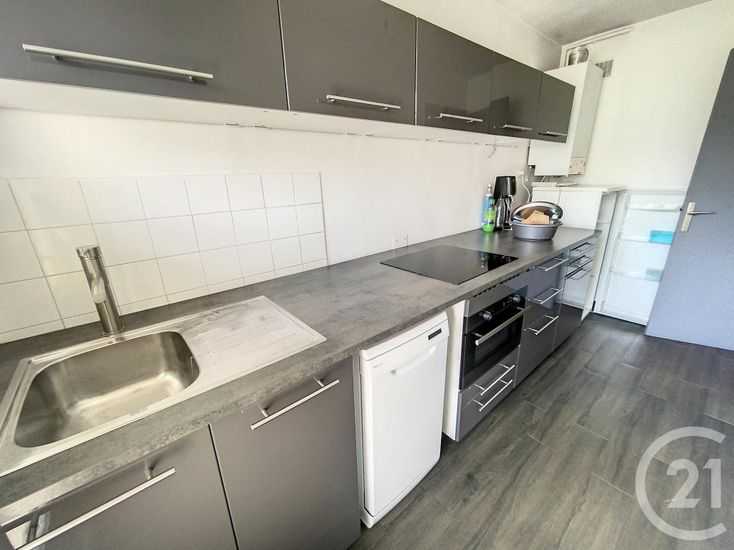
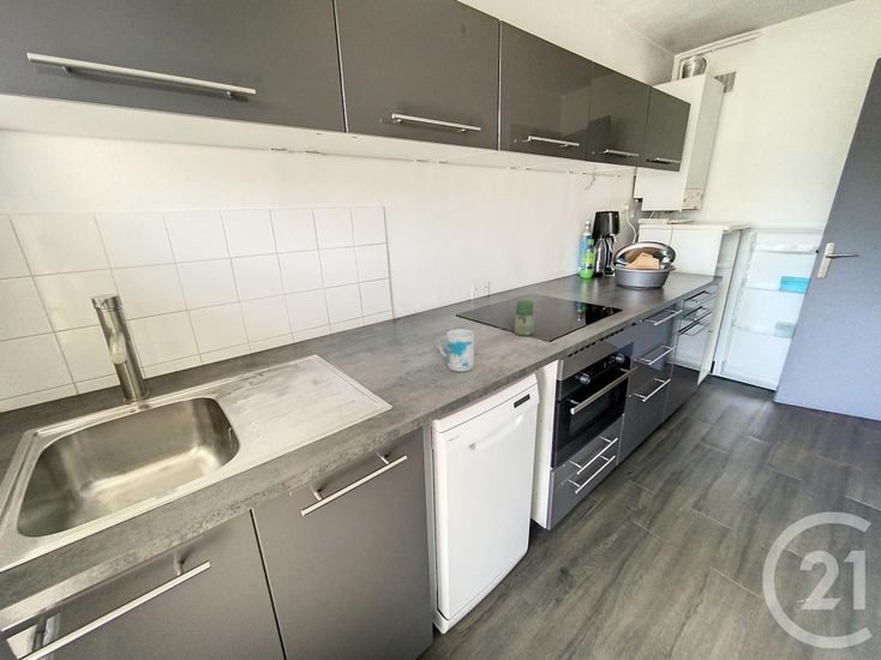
+ jar (525, 317)
+ mug (455, 348)
